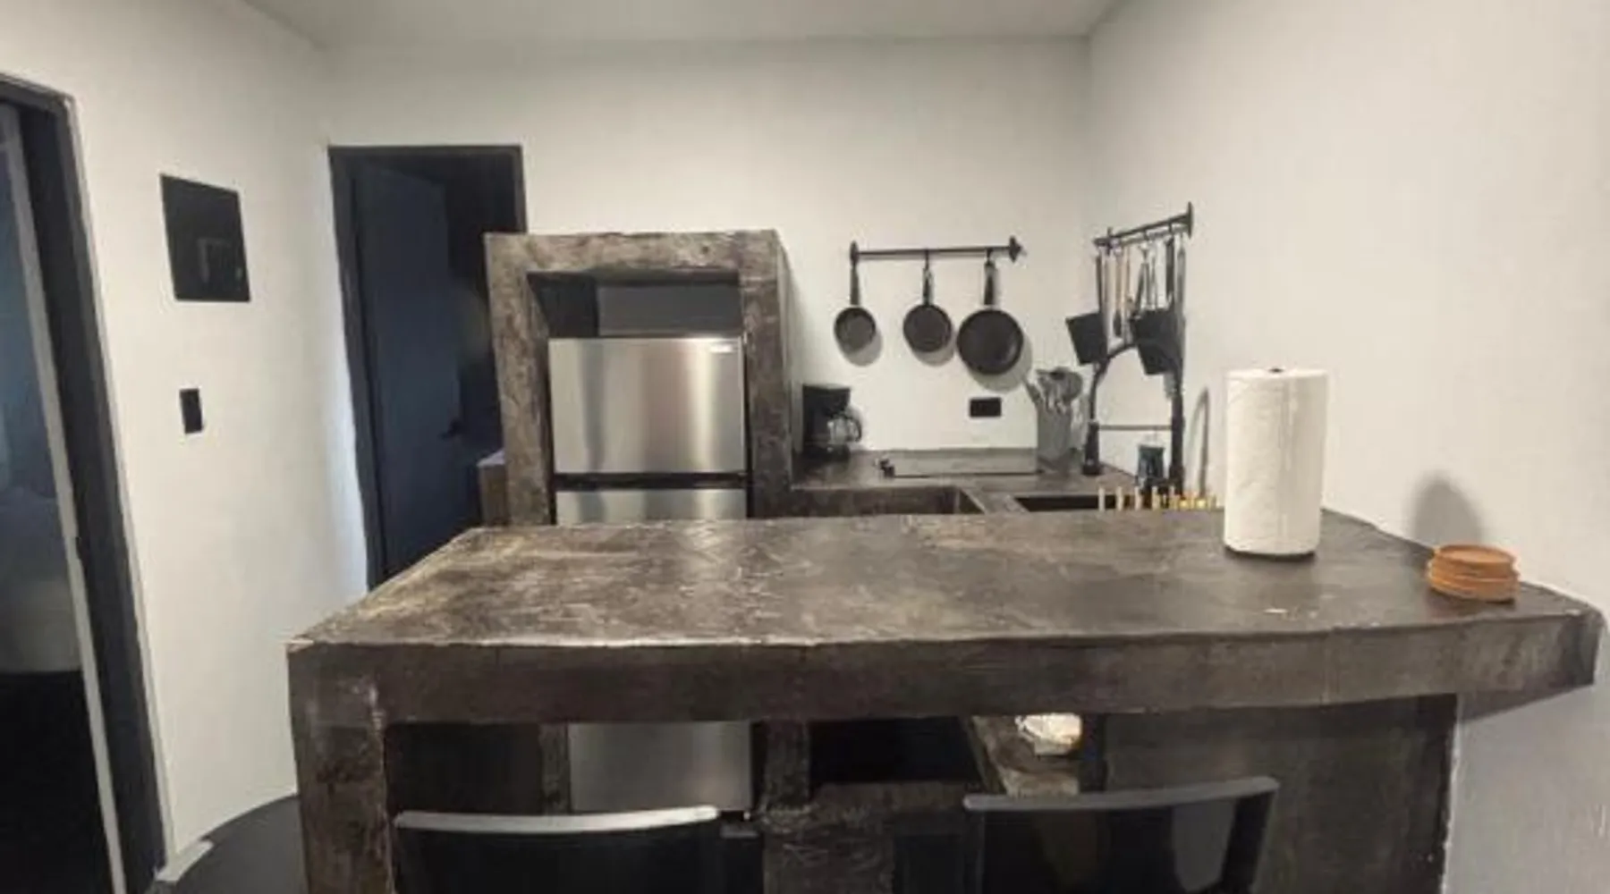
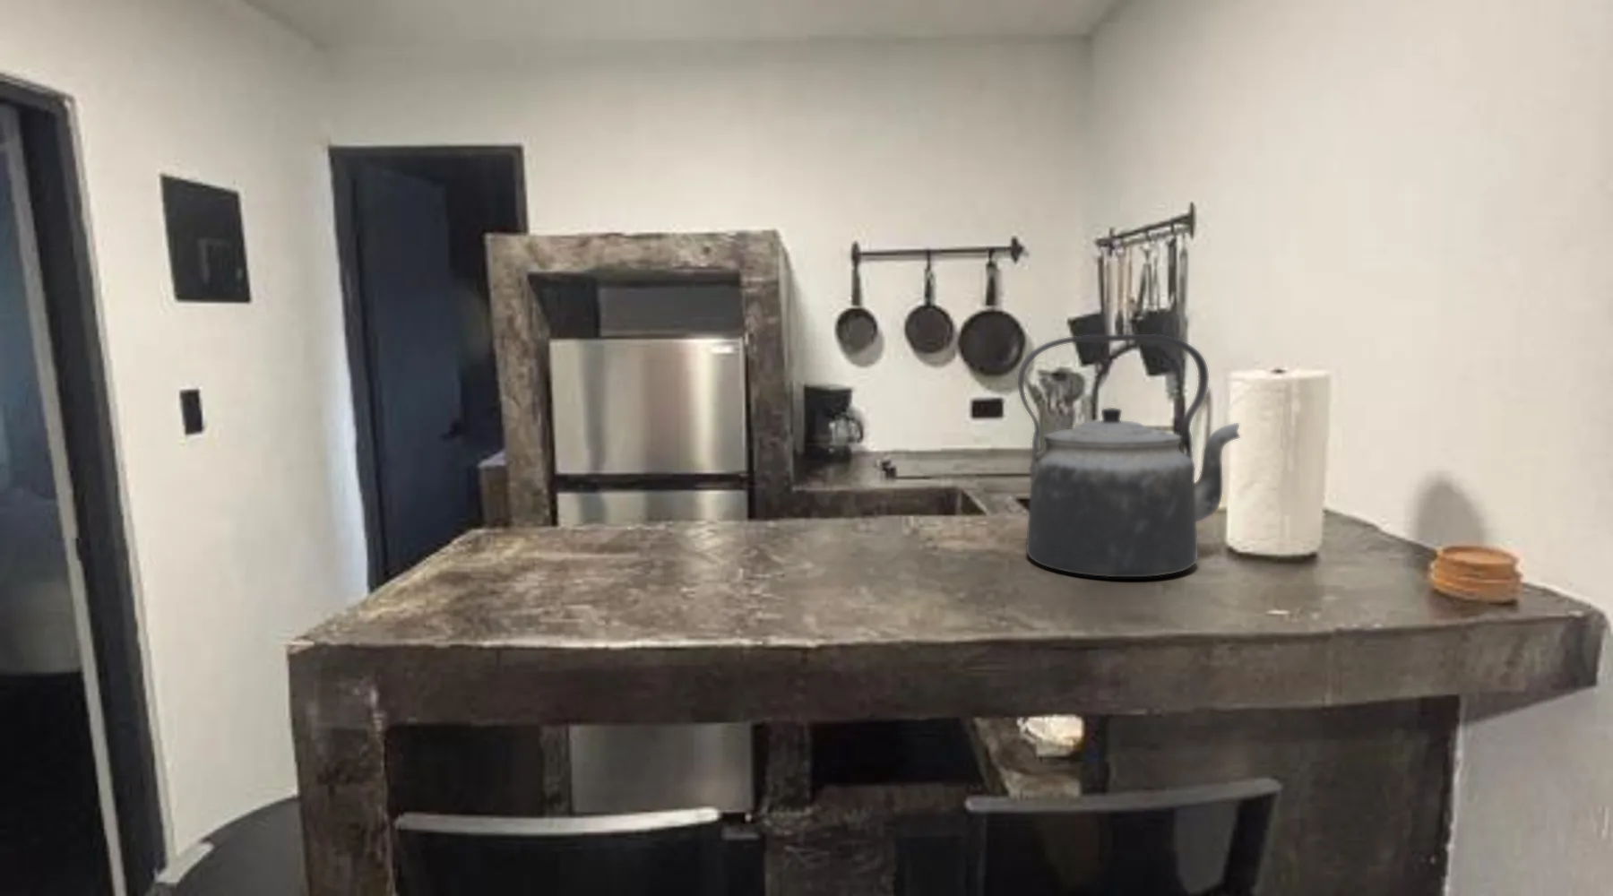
+ kettle (1129, 448)
